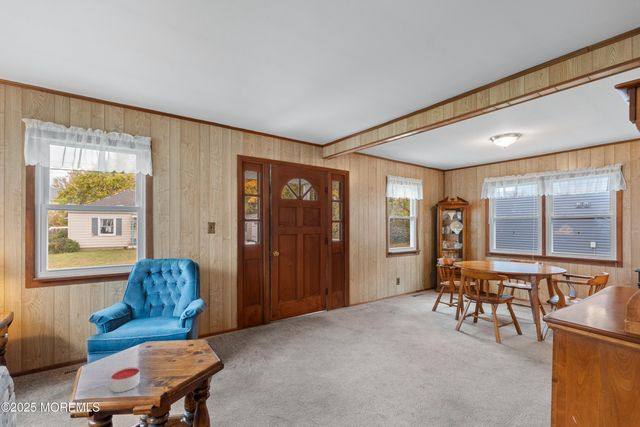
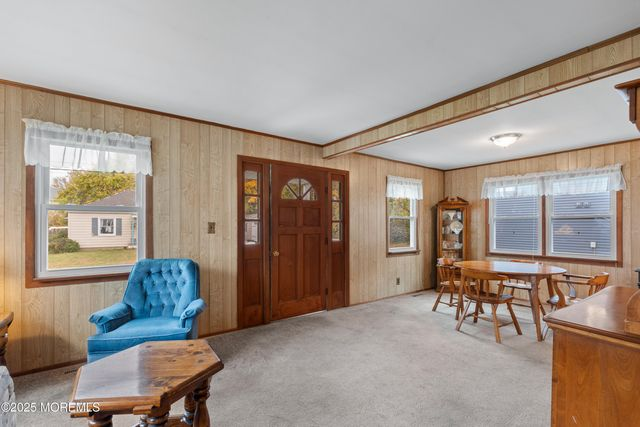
- candle (125, 378)
